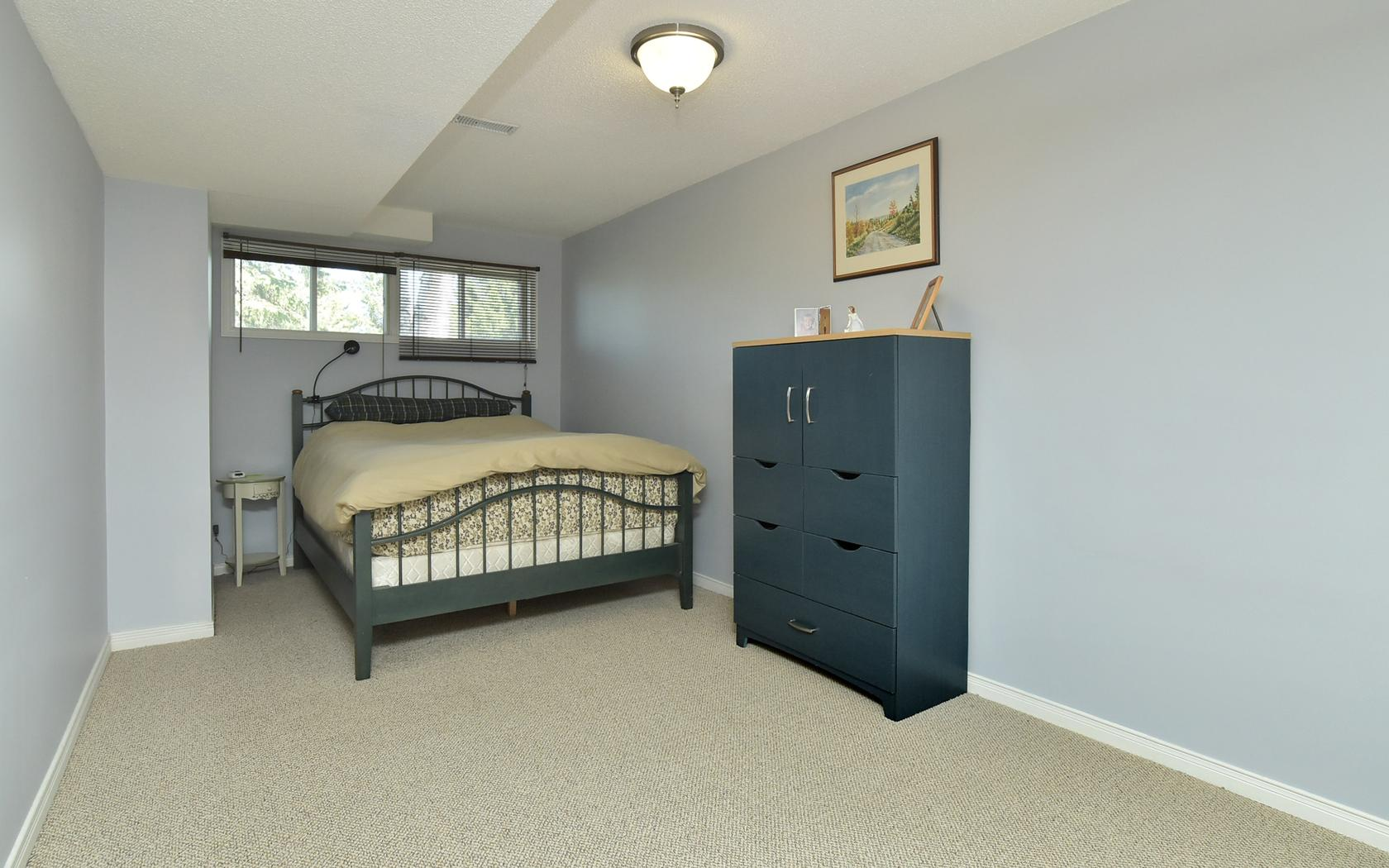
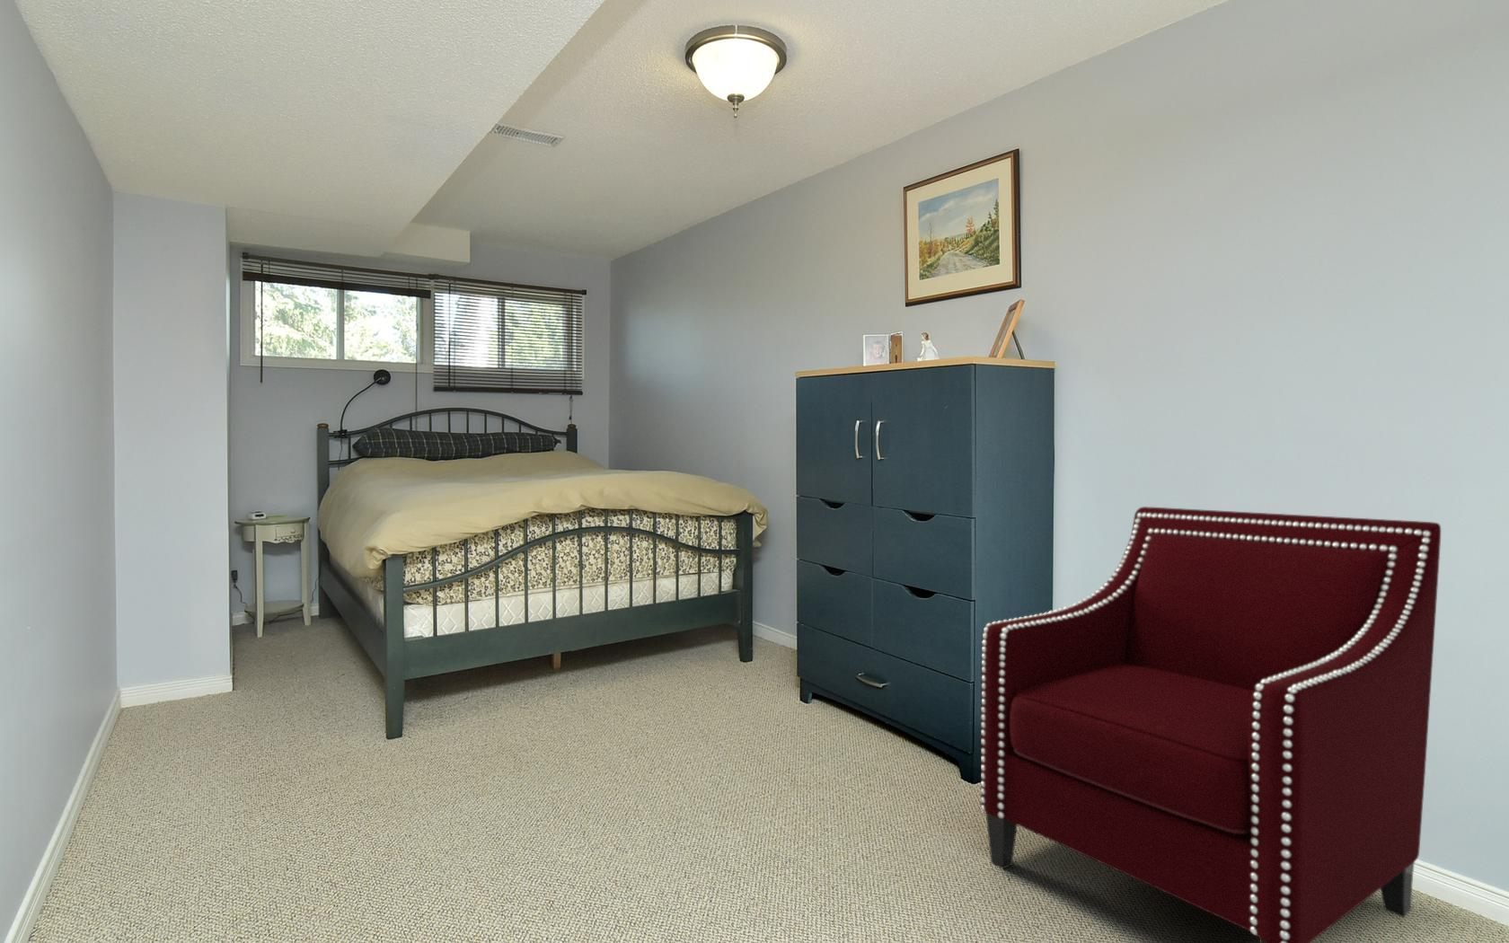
+ armchair (1199, 701)
